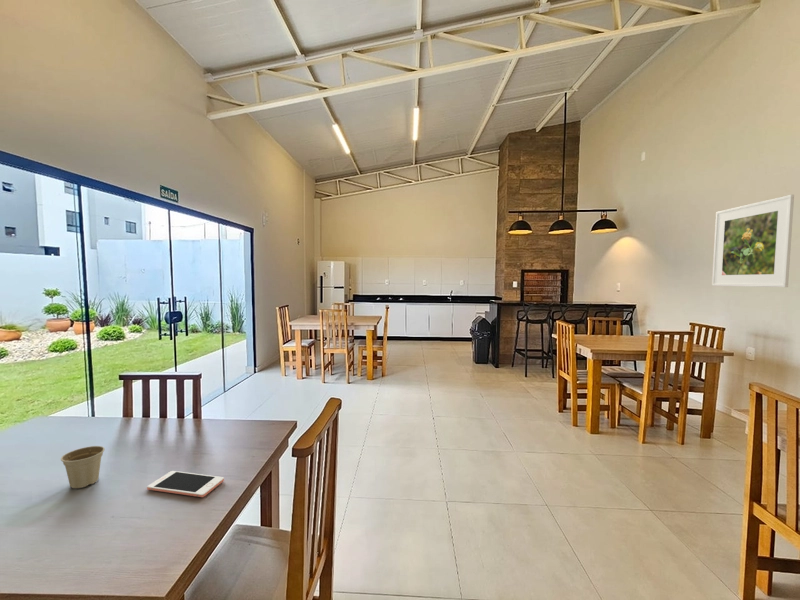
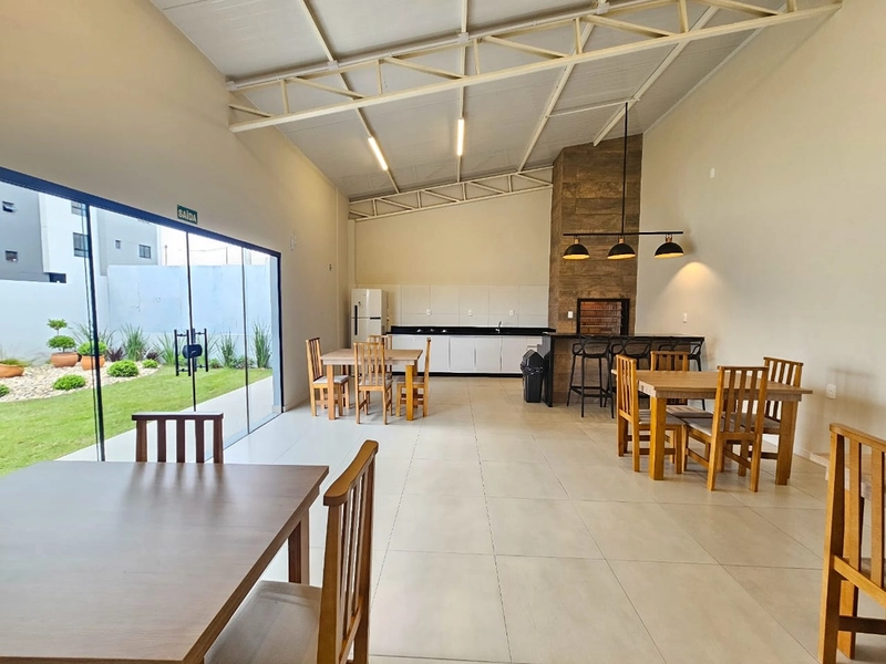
- flower pot (83, 467)
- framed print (748, 245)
- cell phone (186, 483)
